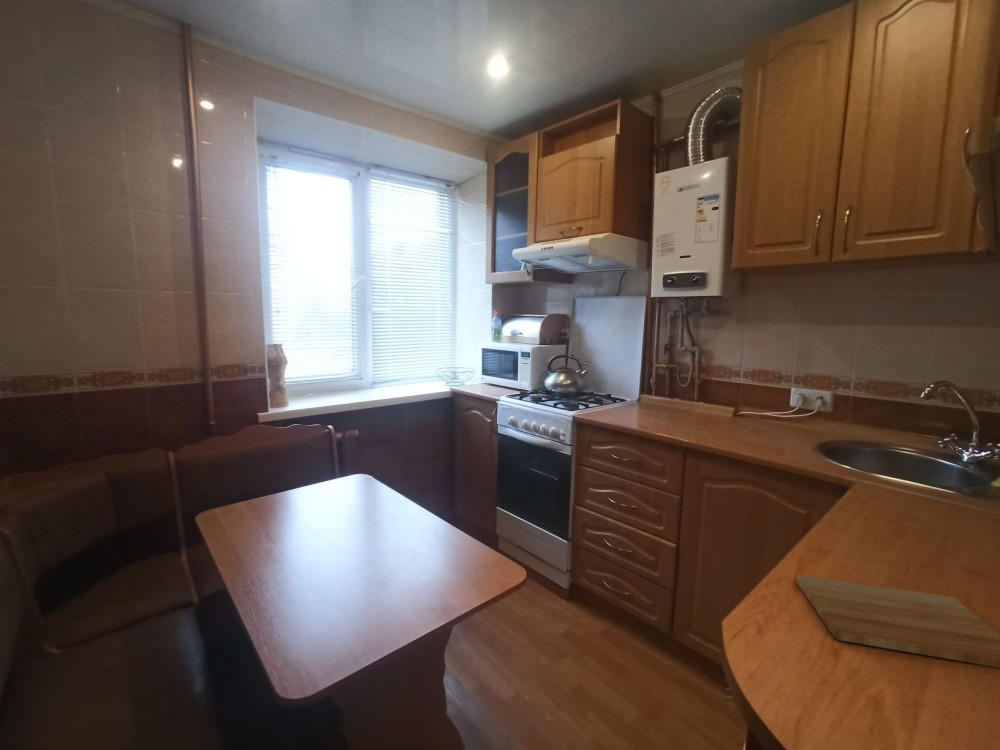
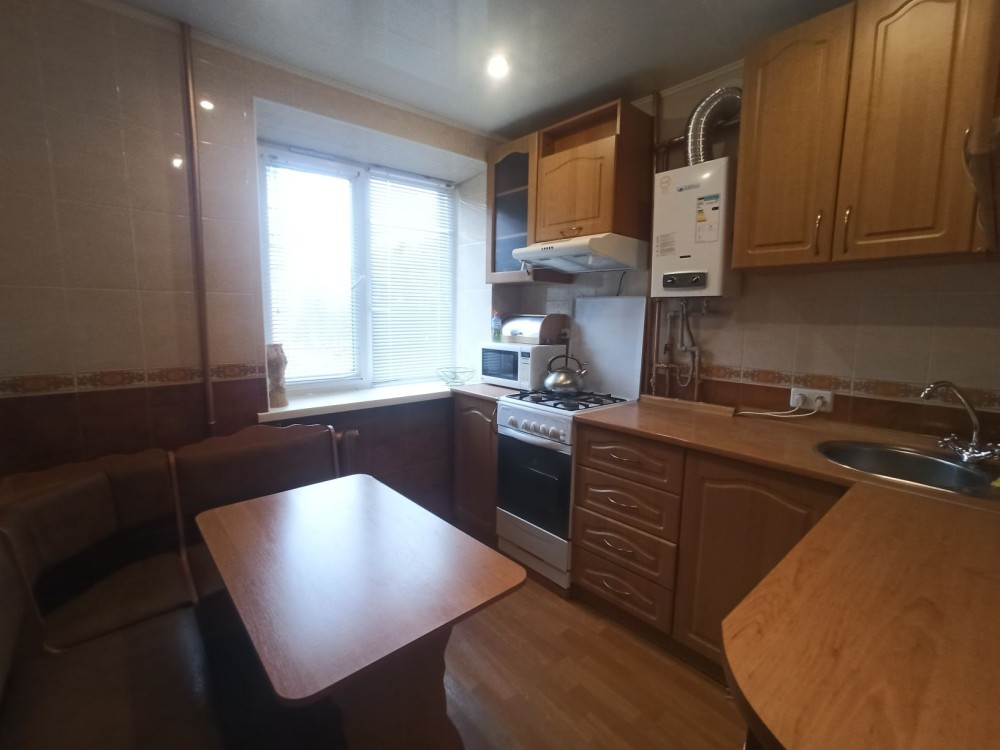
- cutting board (898, 616)
